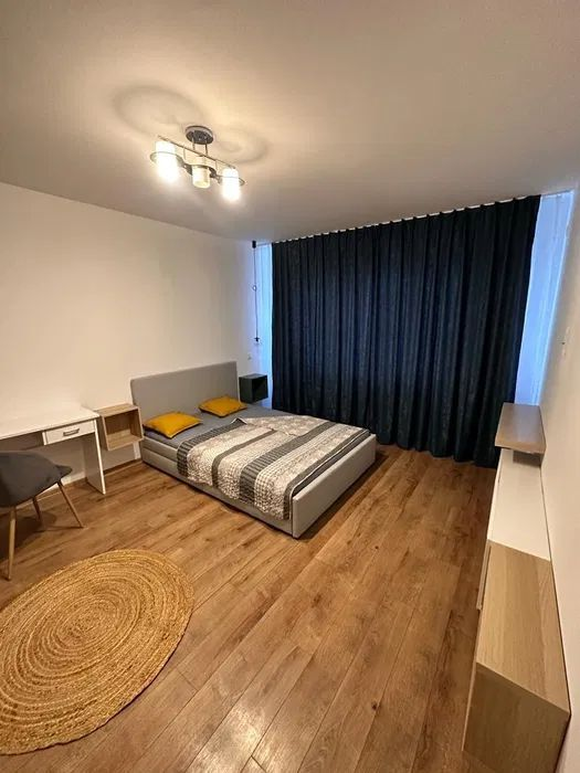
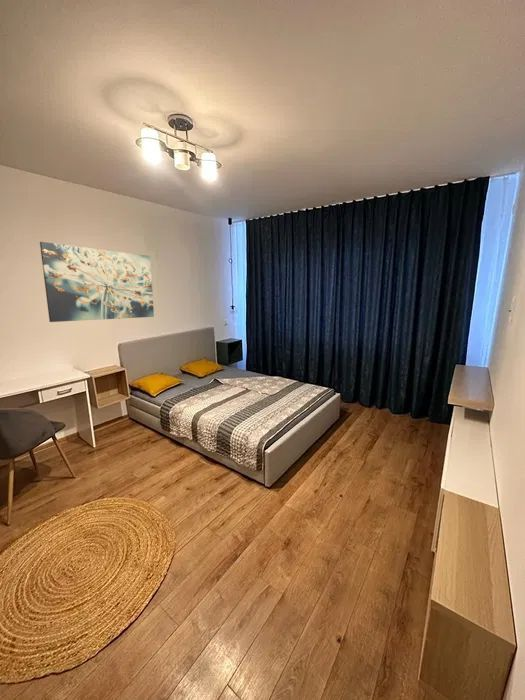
+ wall art (105, 285)
